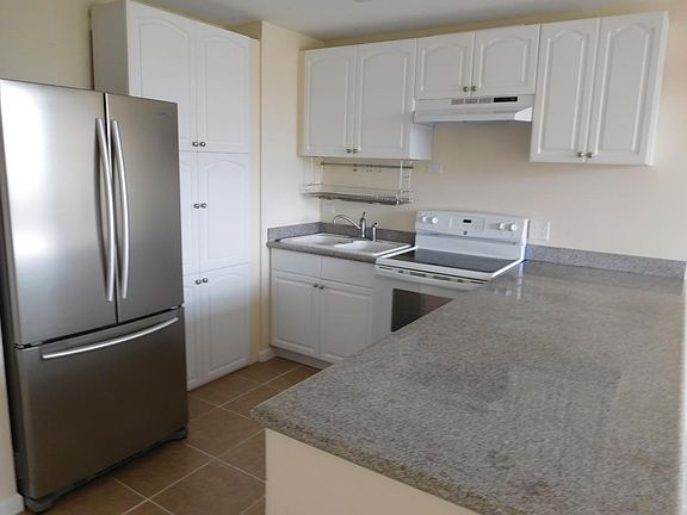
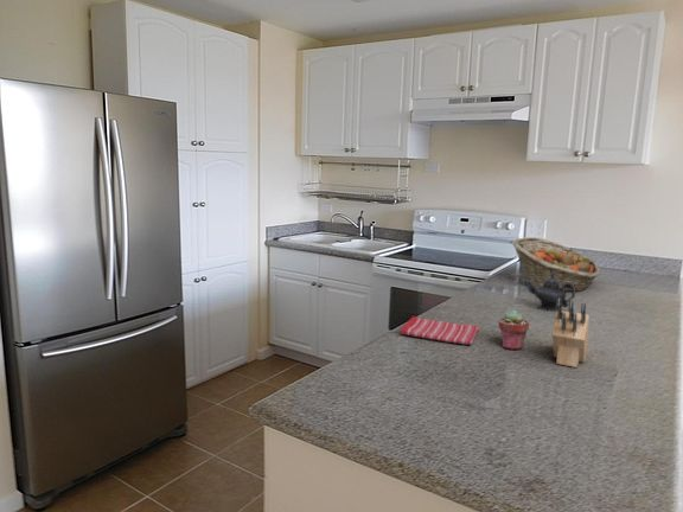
+ teapot (549, 289)
+ fruit basket (555, 263)
+ potted succulent (512, 328)
+ knife block (572, 326)
+ dish towel (439, 329)
